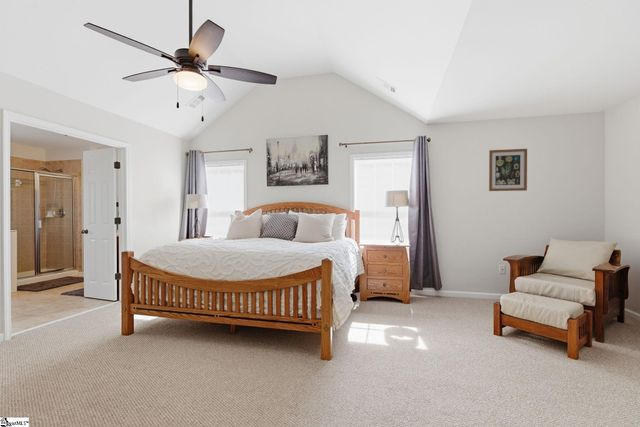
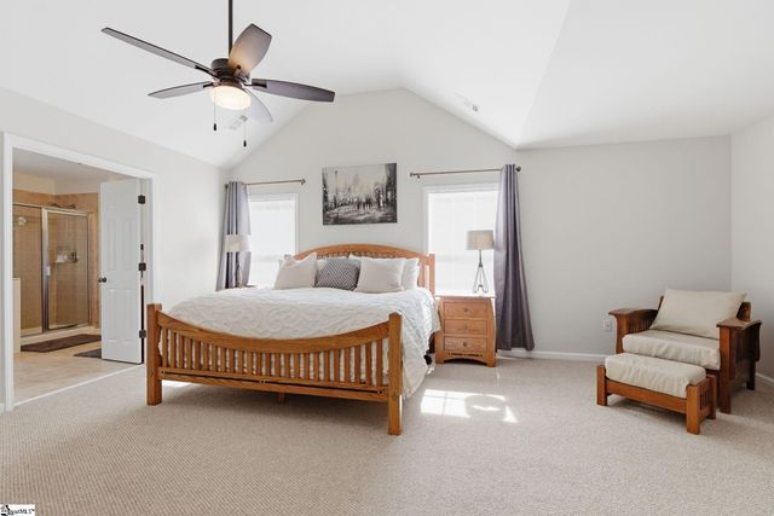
- wall art (507, 170)
